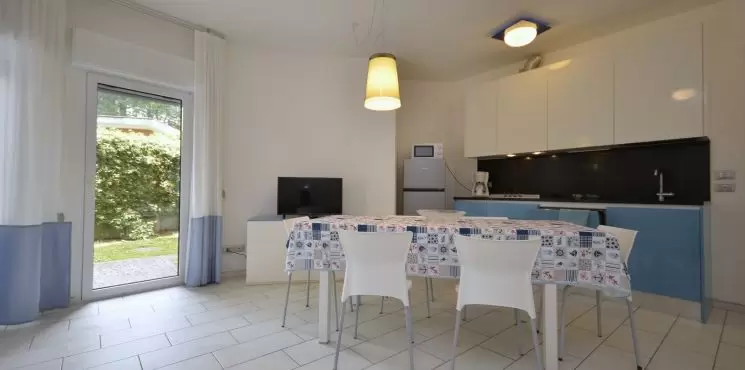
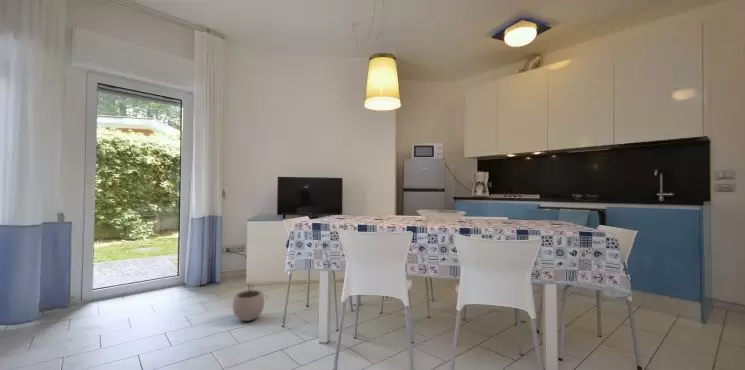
+ plant pot (248, 300)
